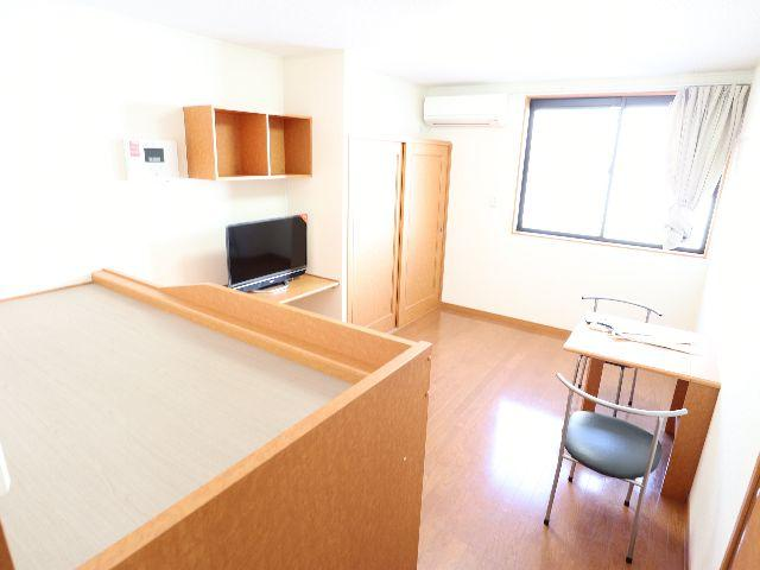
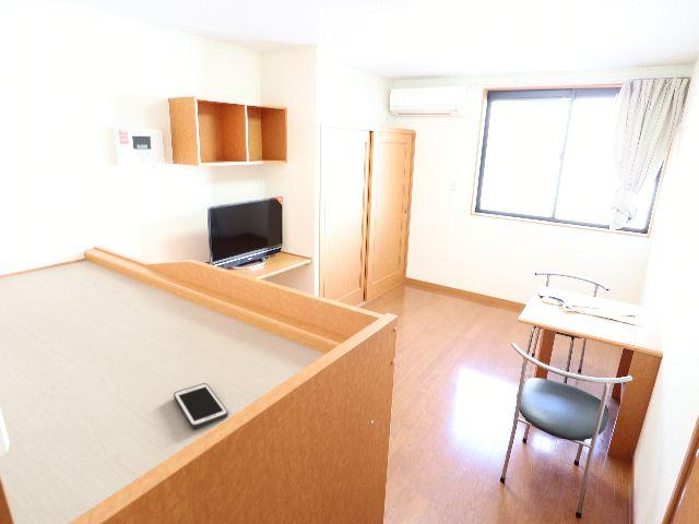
+ cell phone (200, 404)
